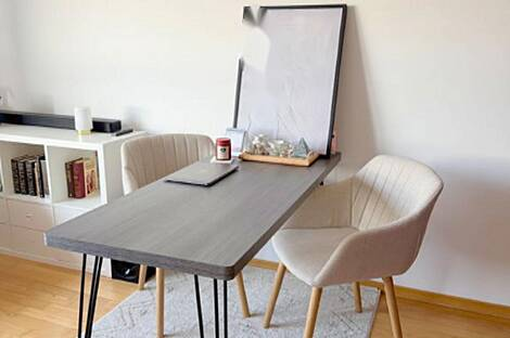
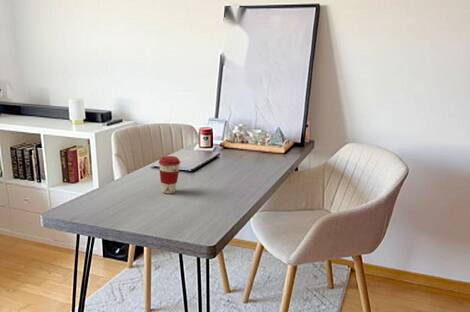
+ coffee cup (169, 174)
